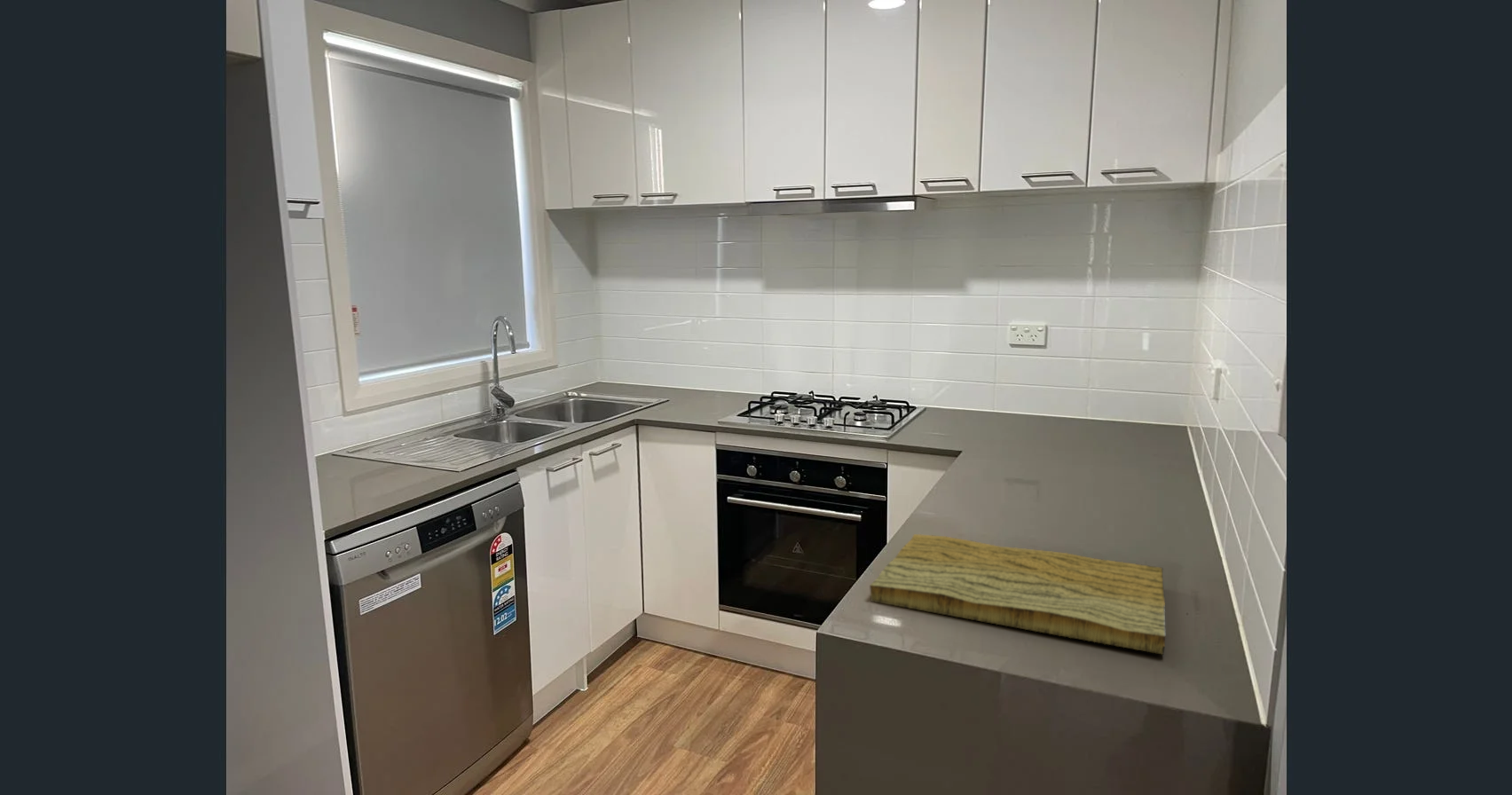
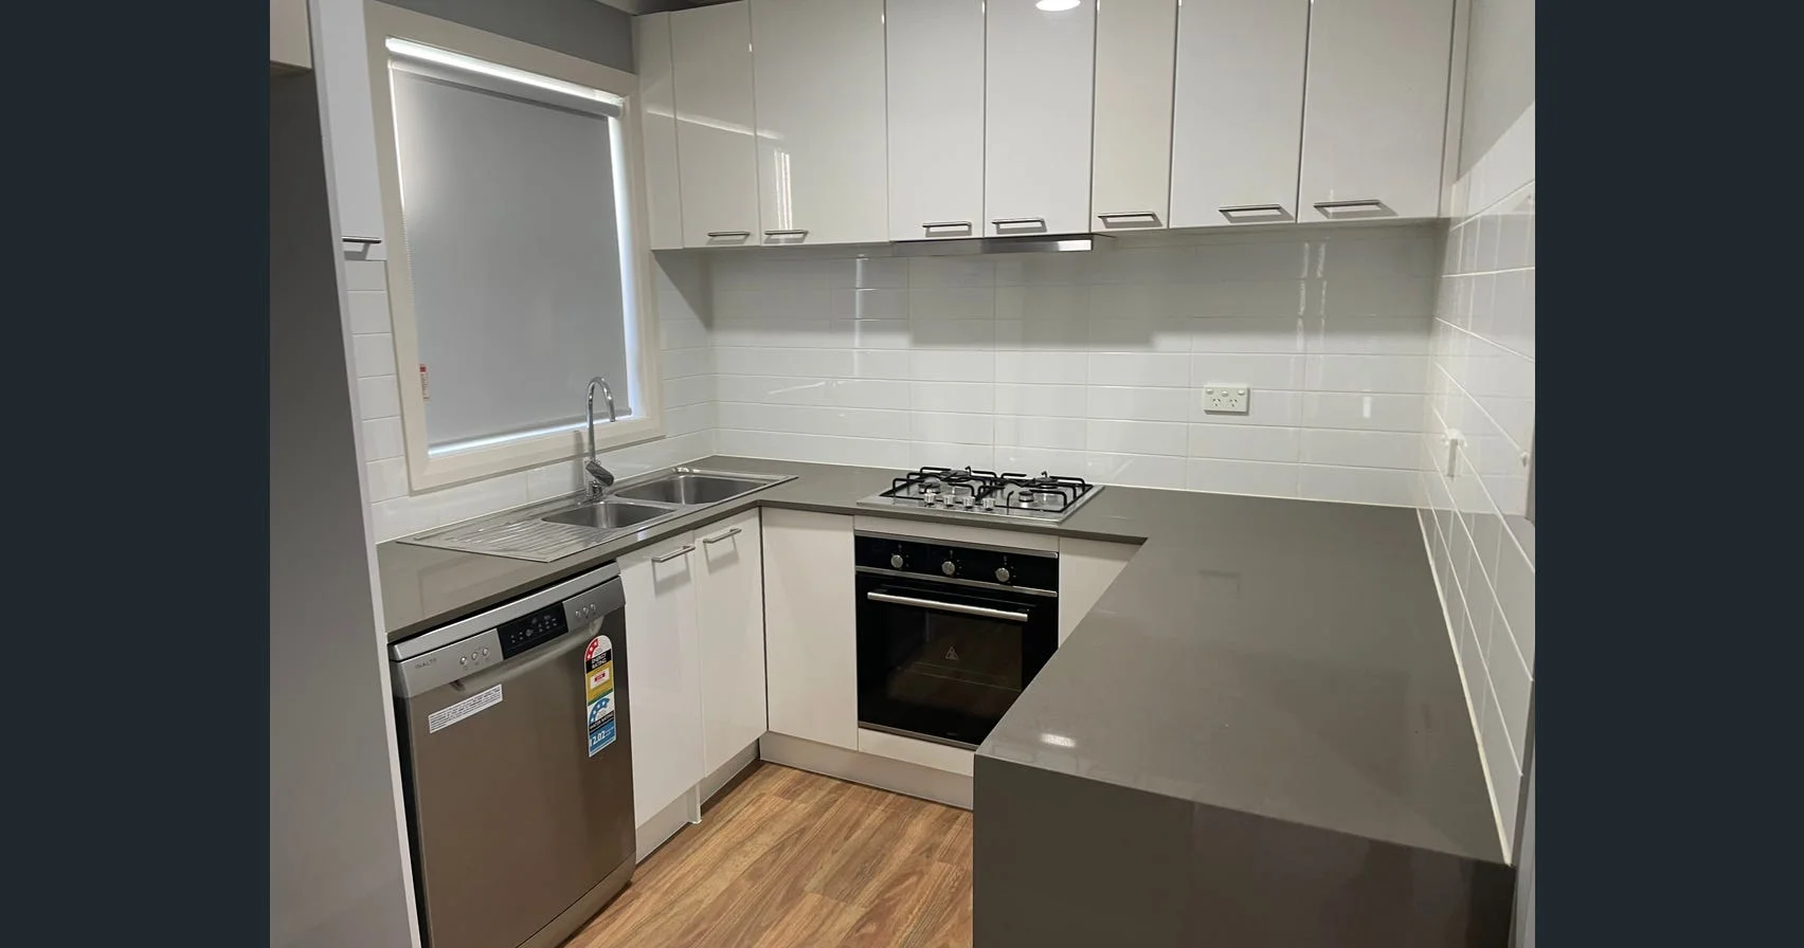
- cutting board (1020, 581)
